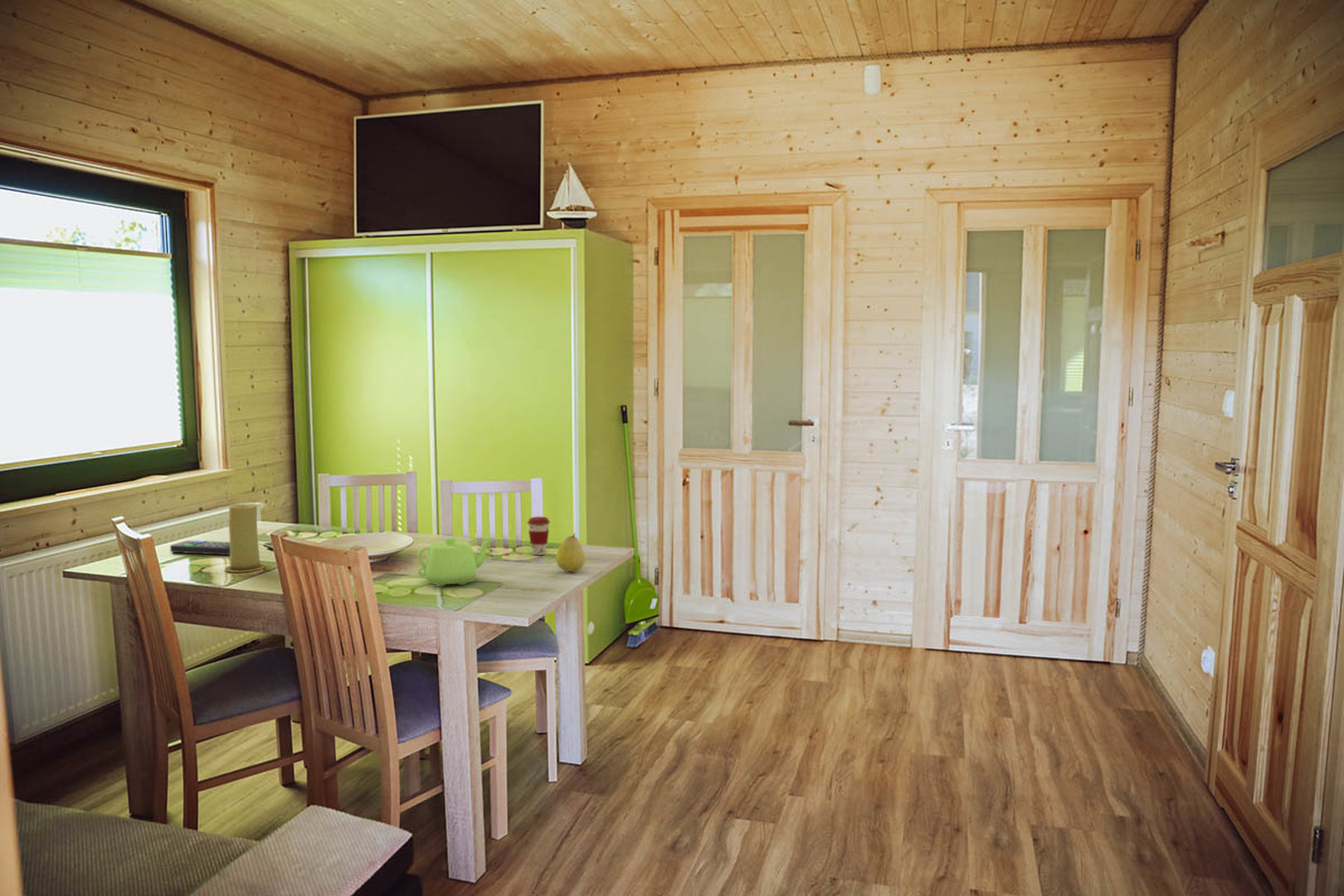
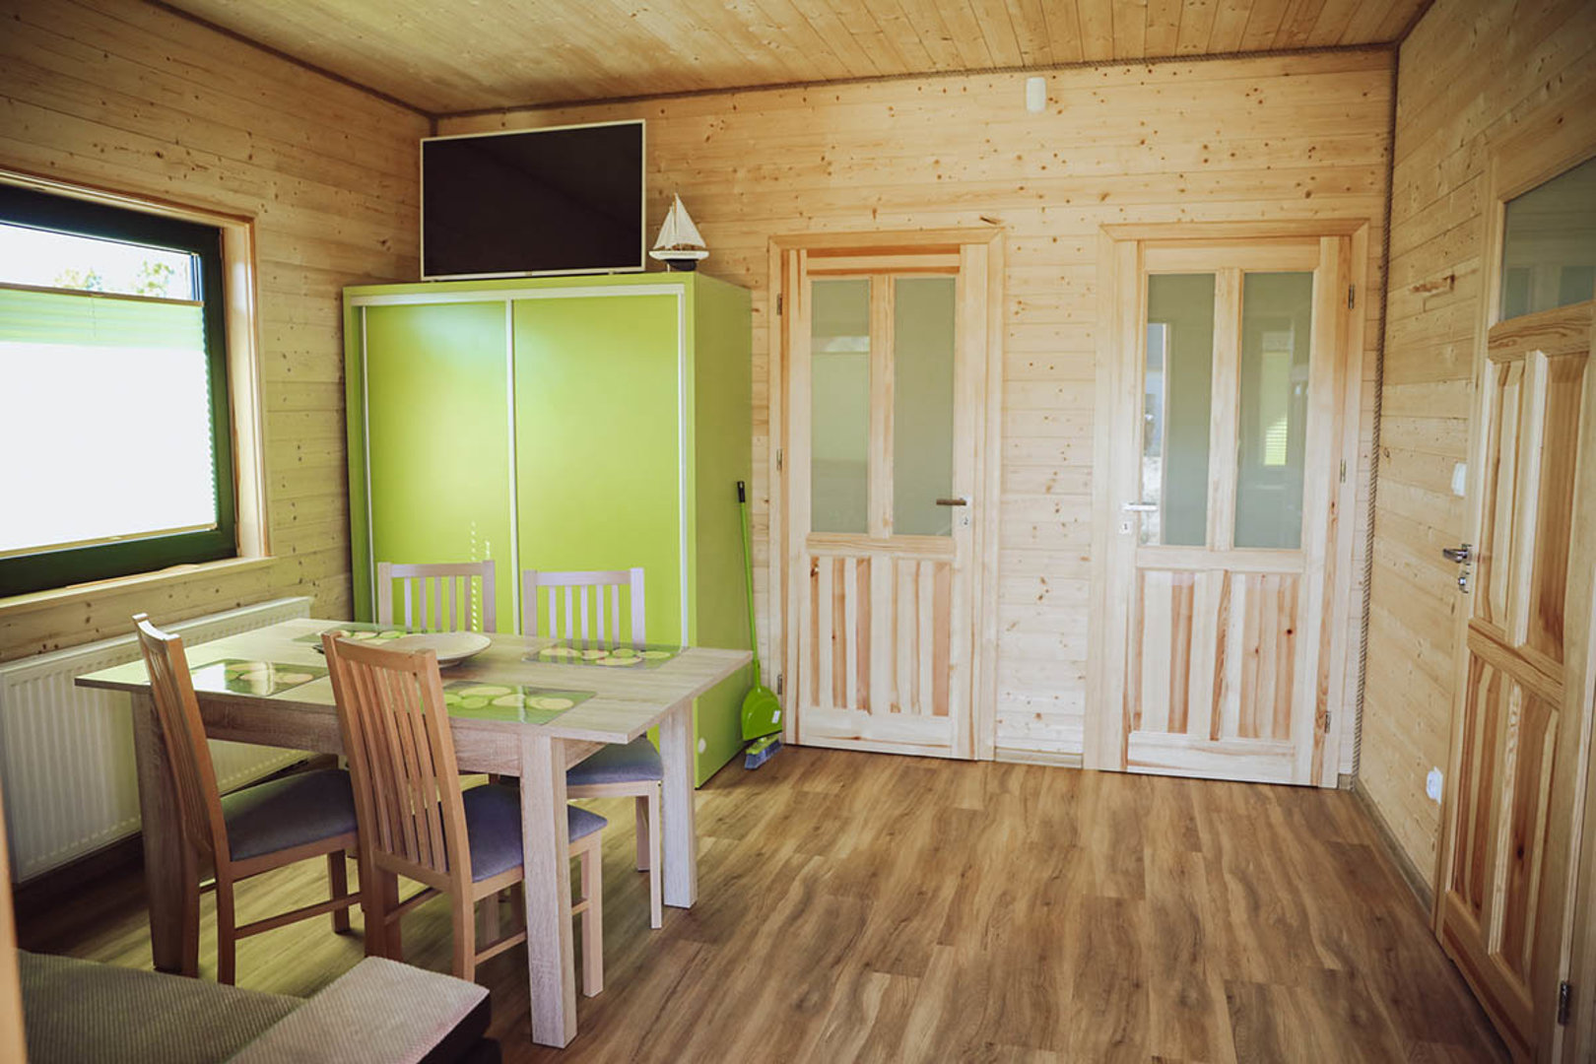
- coffee cup (538, 535)
- candle (244, 536)
- teapot (456, 559)
- remote control (207, 547)
- fruit (570, 552)
